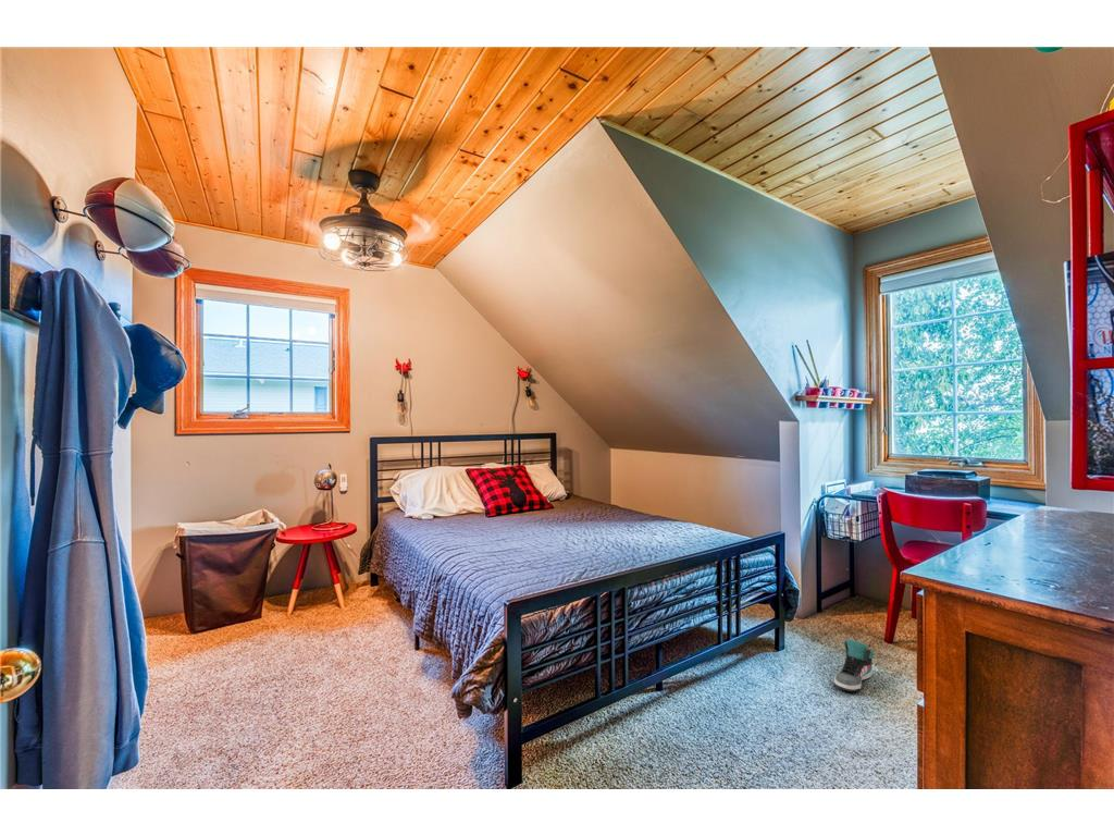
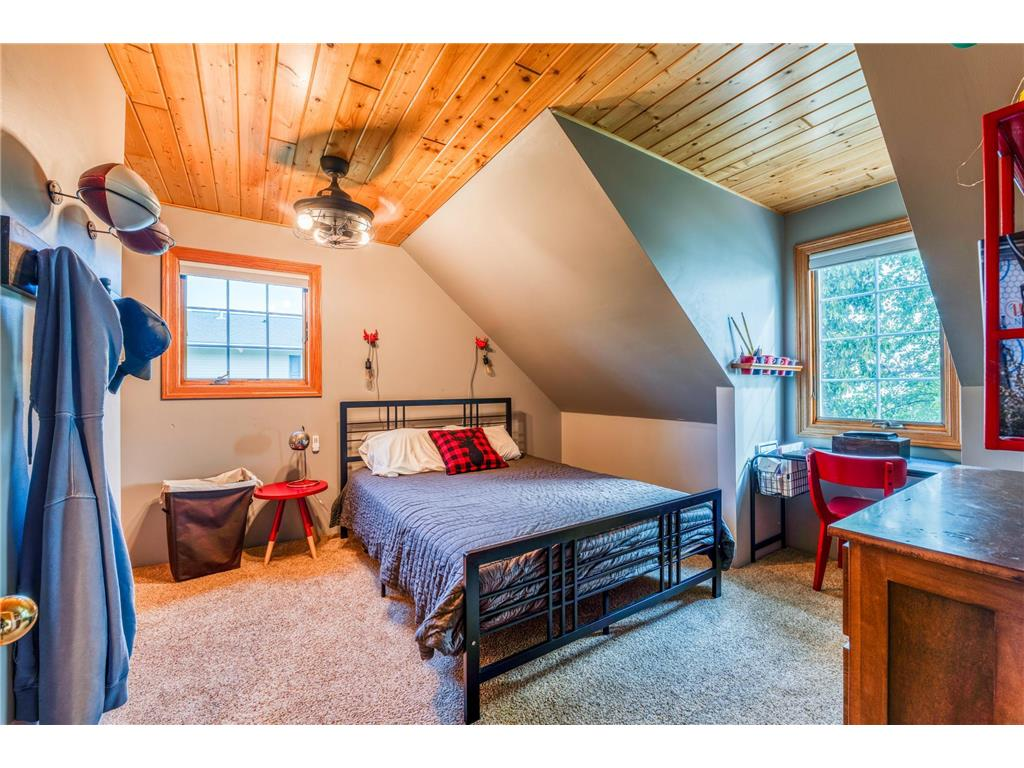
- sneaker (854, 661)
